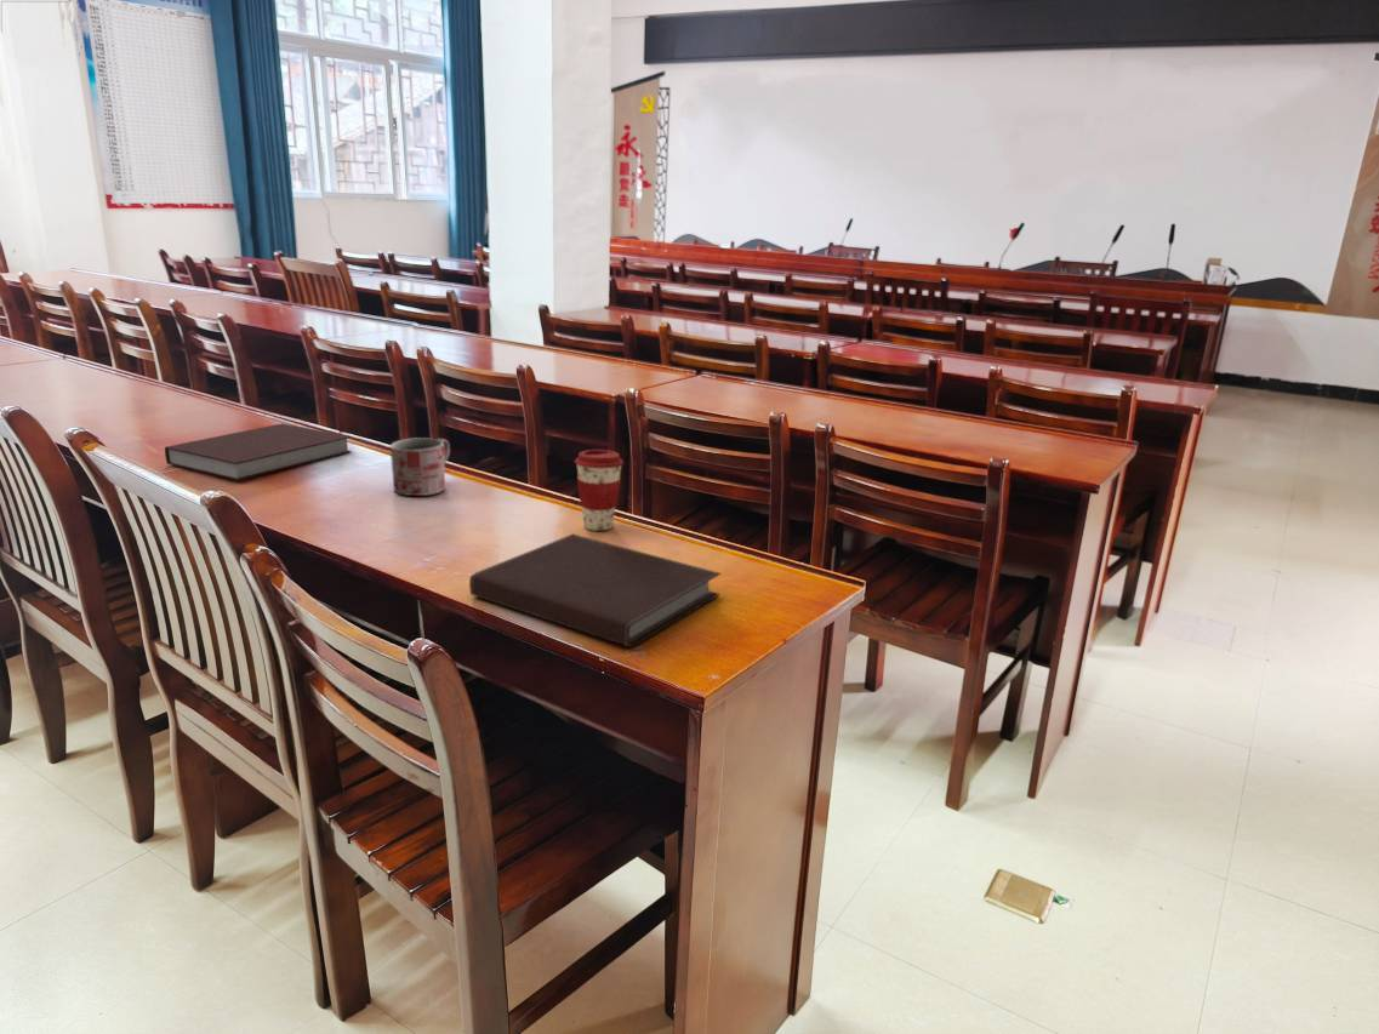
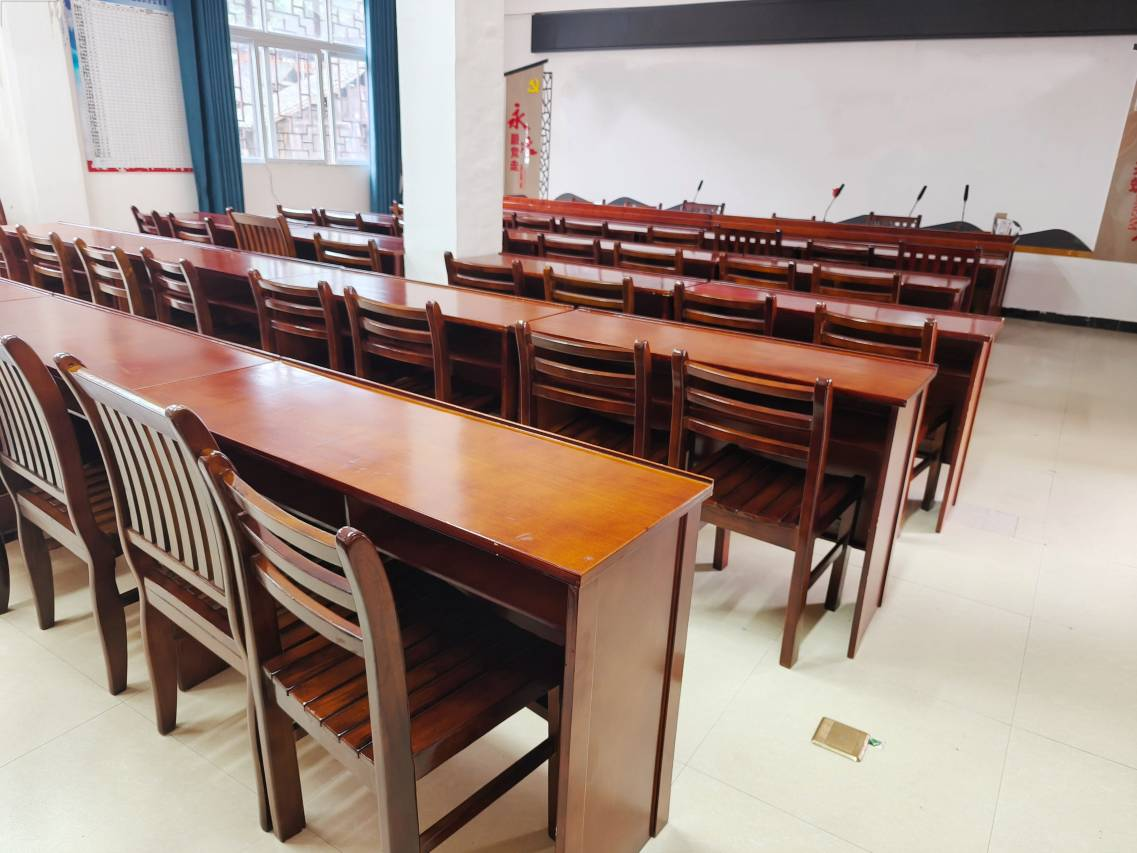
- notebook (597, 584)
- mug (426, 464)
- notebook (261, 449)
- coffee cup (598, 490)
